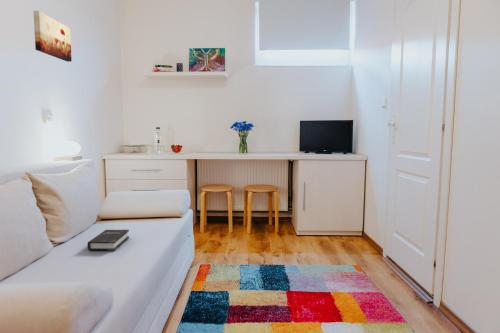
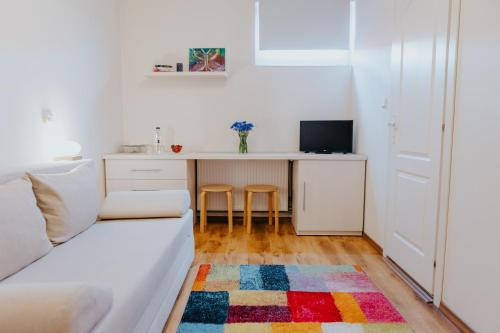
- hardback book (109, 239)
- wall art (54, 38)
